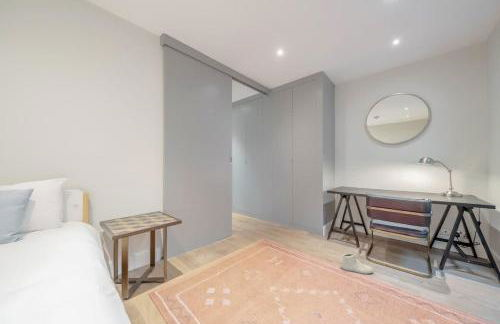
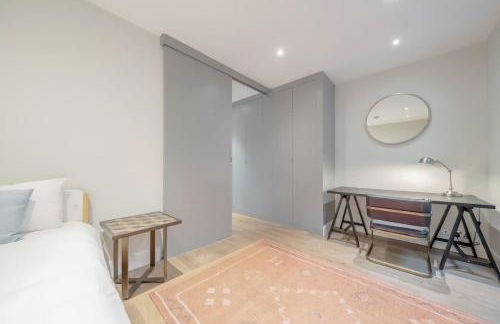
- sneaker (357, 262)
